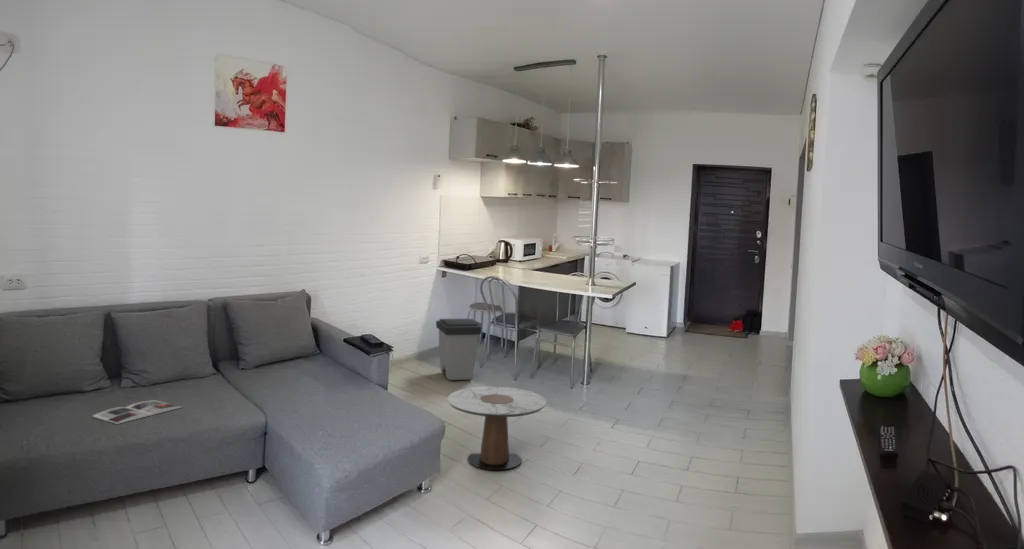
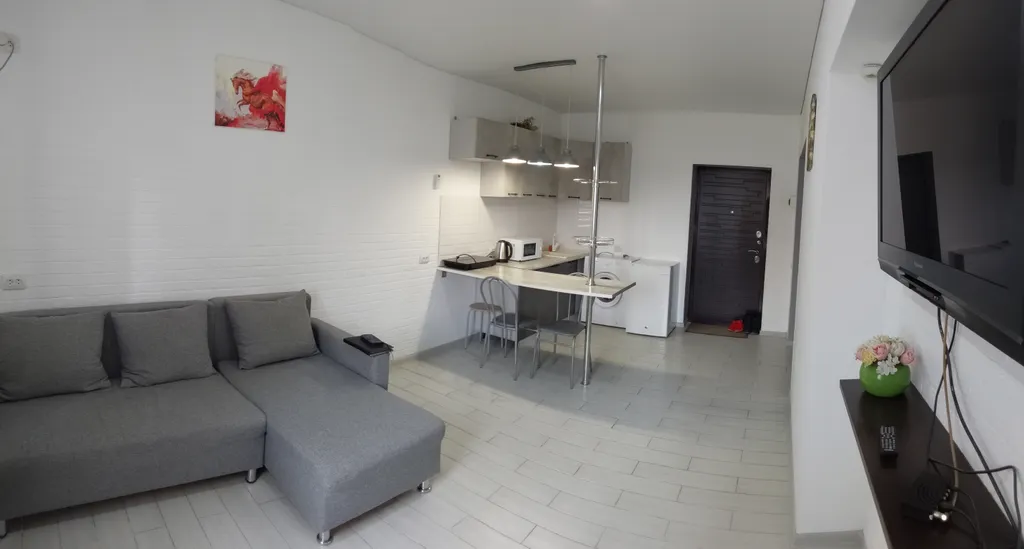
- side table (495, 429)
- magazine (138, 410)
- trash can (458, 348)
